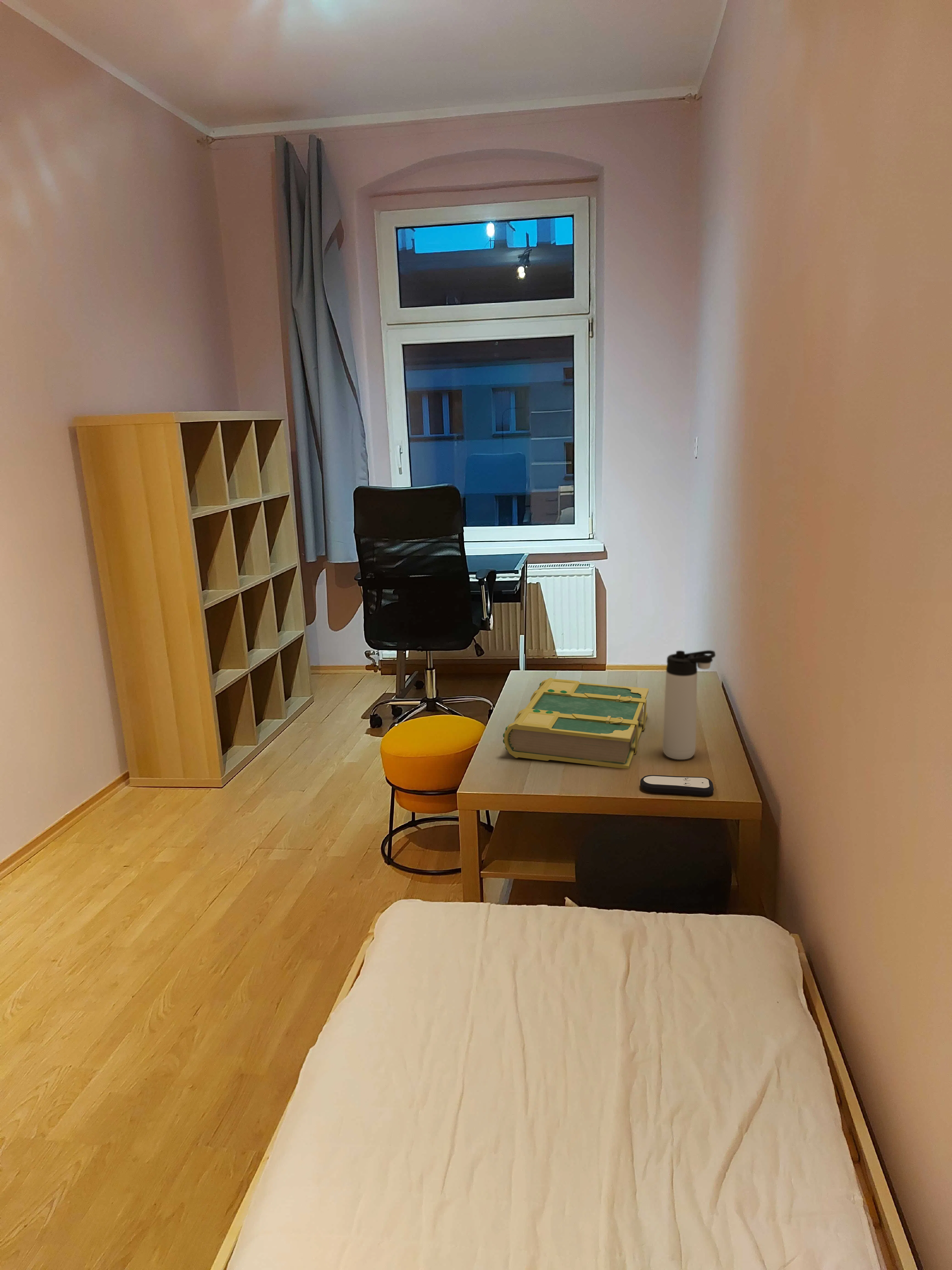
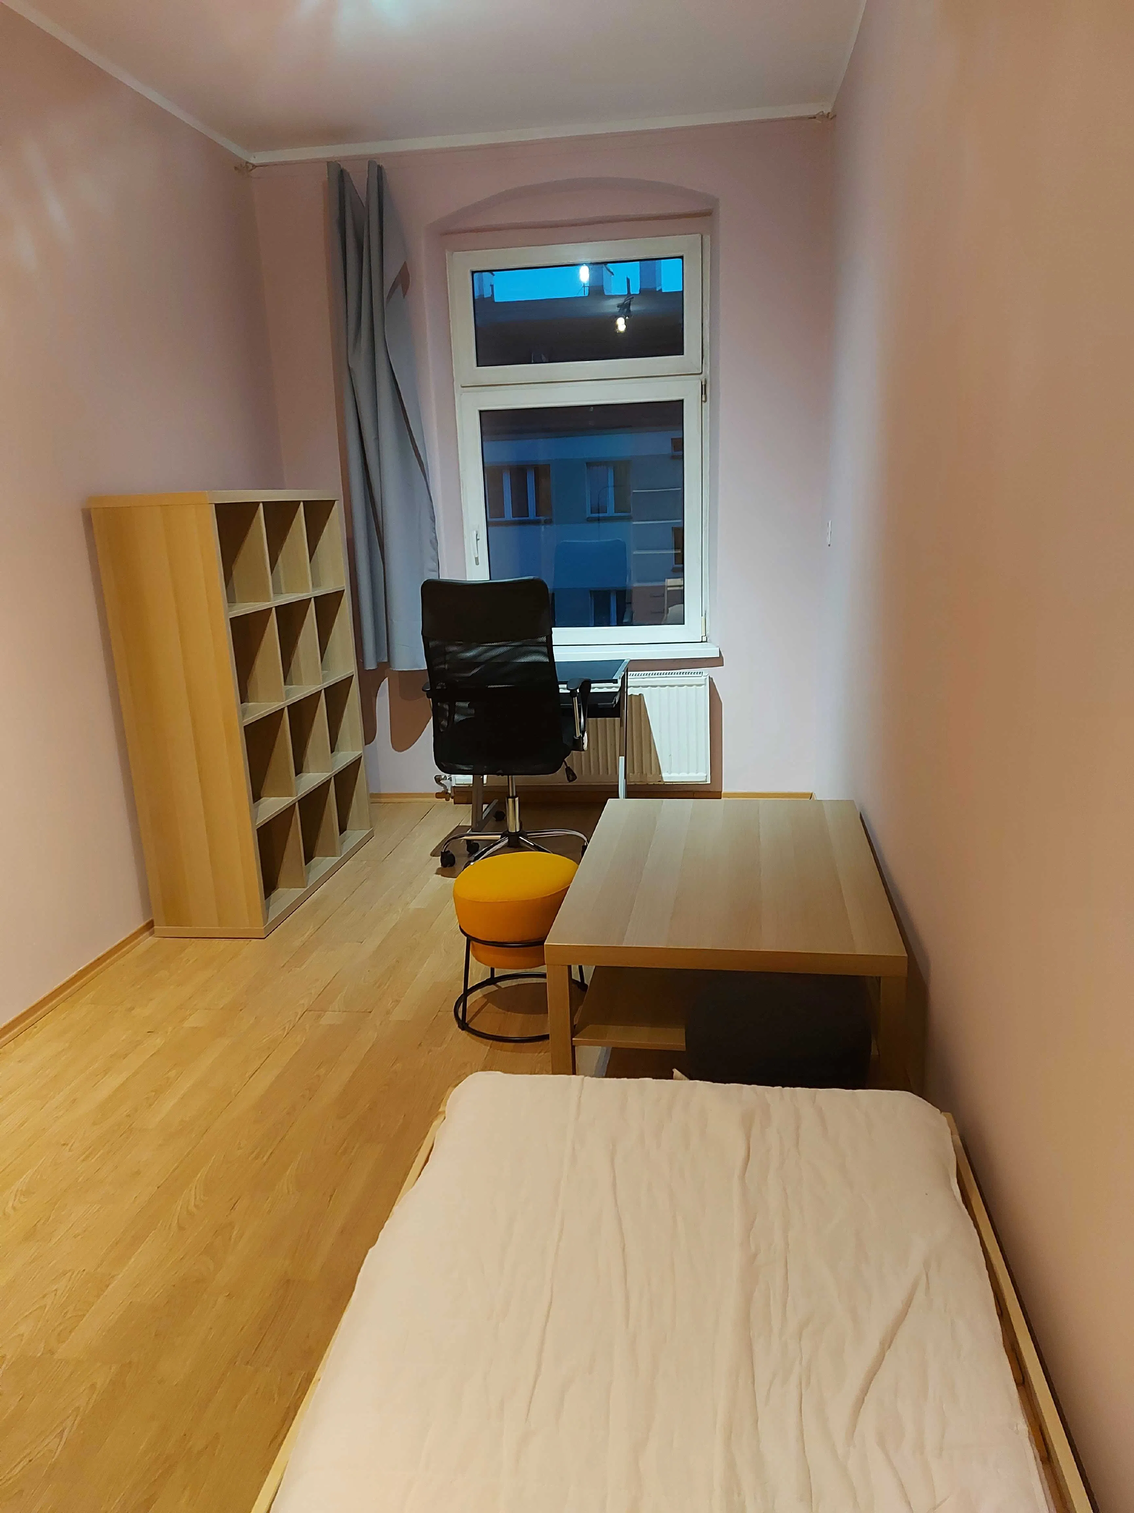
- book (580, 719)
- thermos bottle (688, 704)
- remote control (677, 784)
